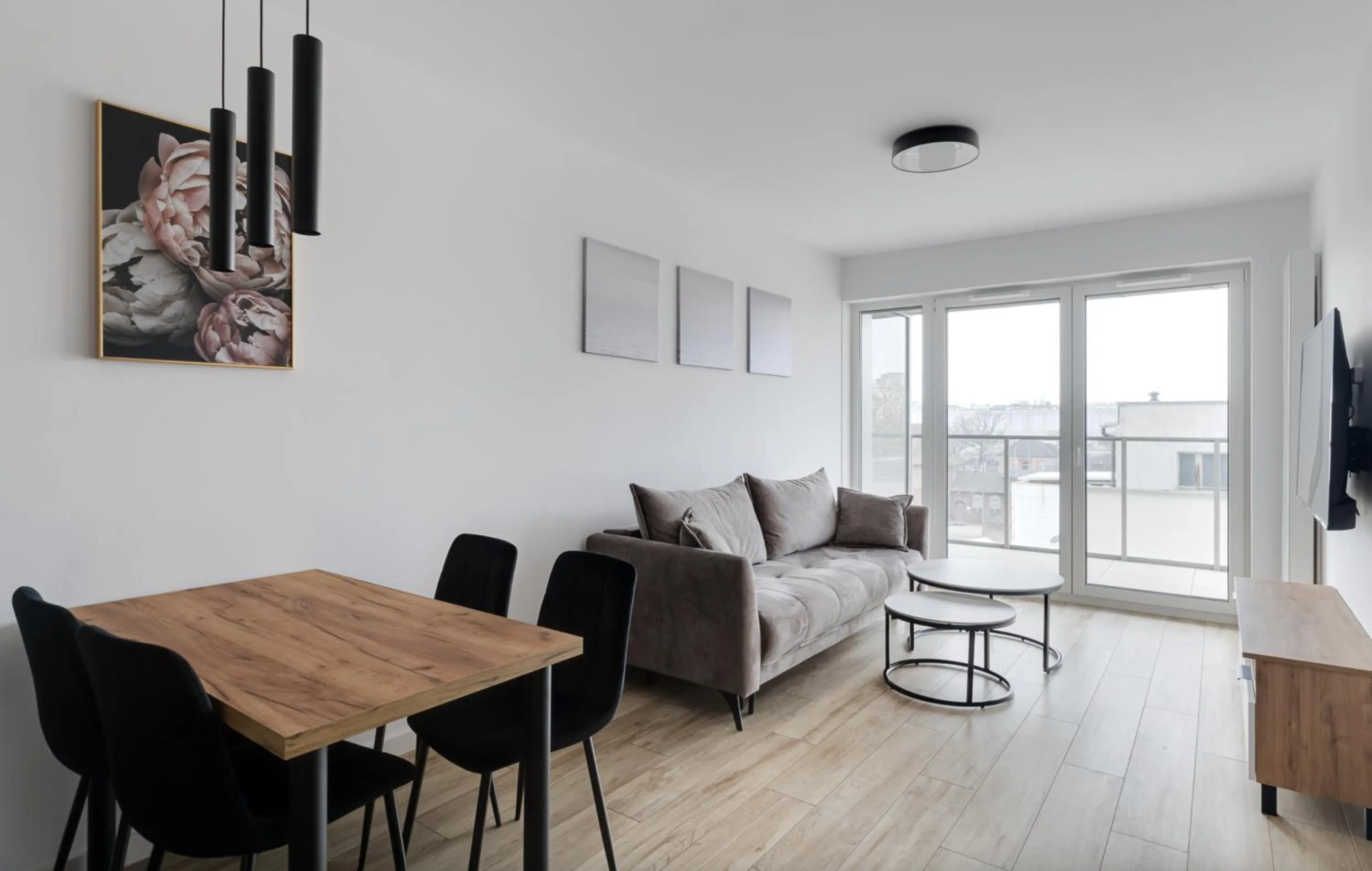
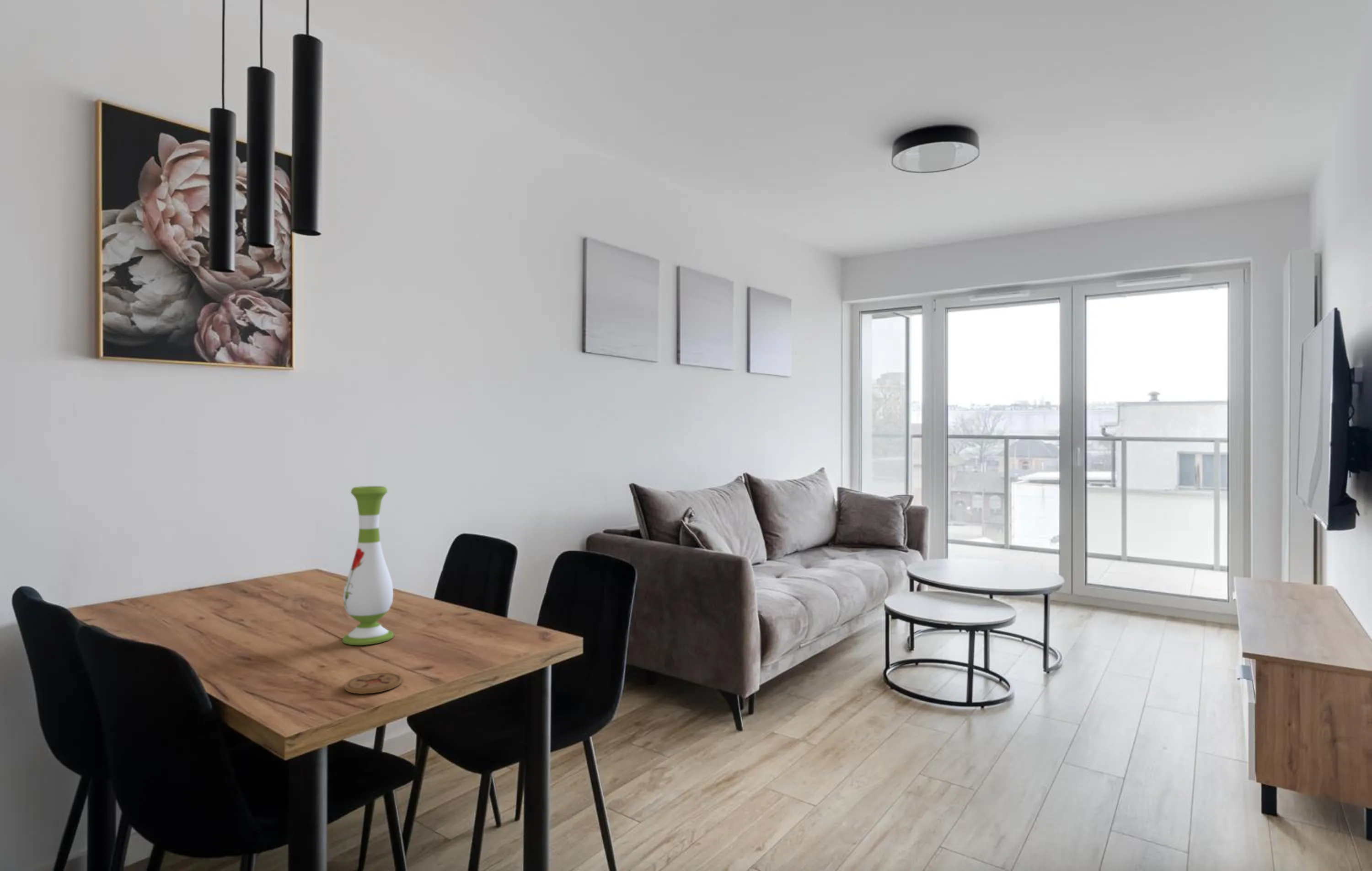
+ coaster (373, 683)
+ vase (369, 563)
